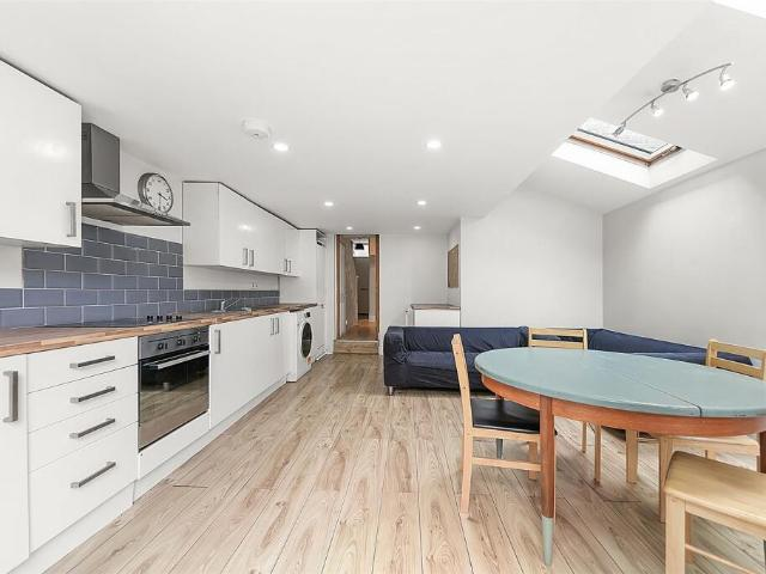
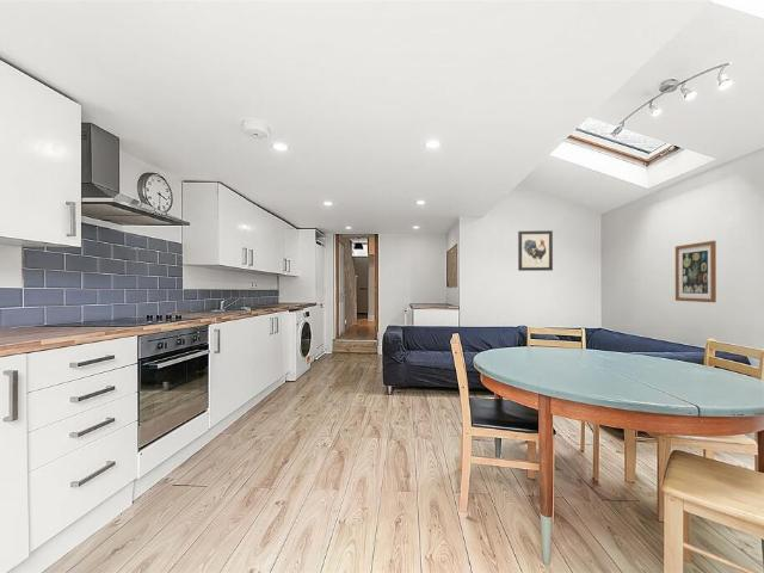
+ wall art (535, 251)
+ wall art (694, 272)
